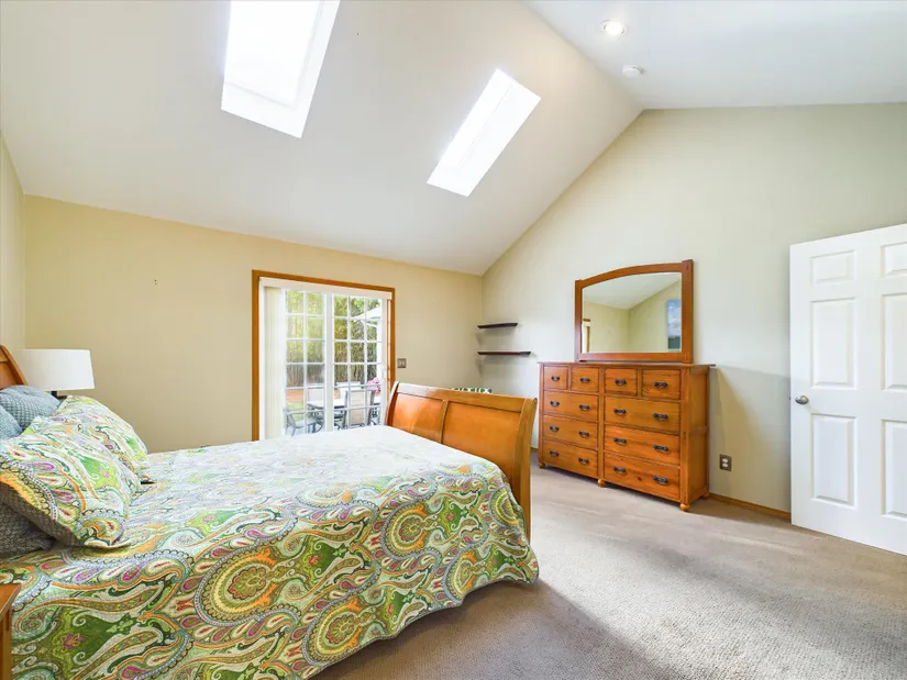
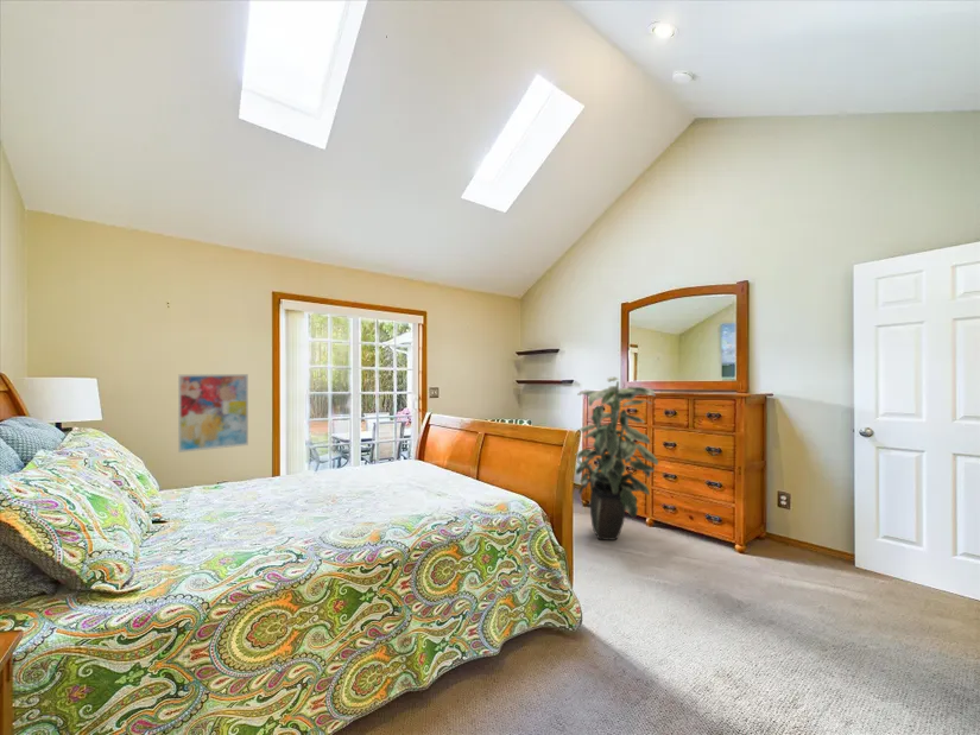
+ wall art (214, 411)
+ indoor plant (613, 458)
